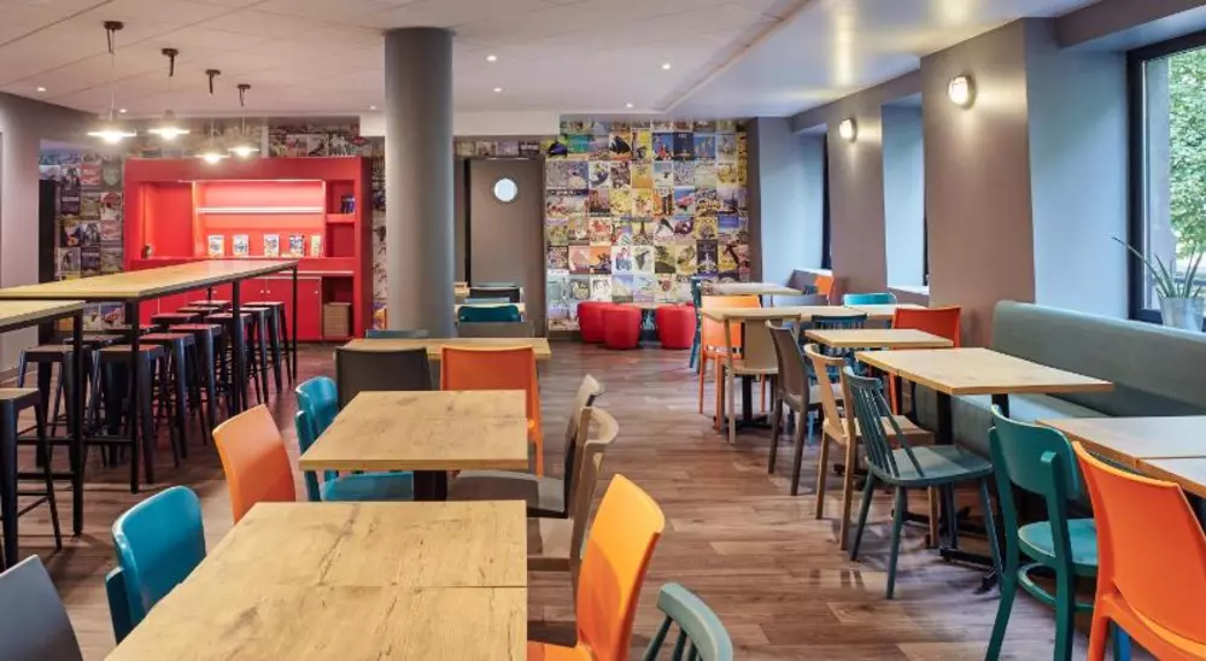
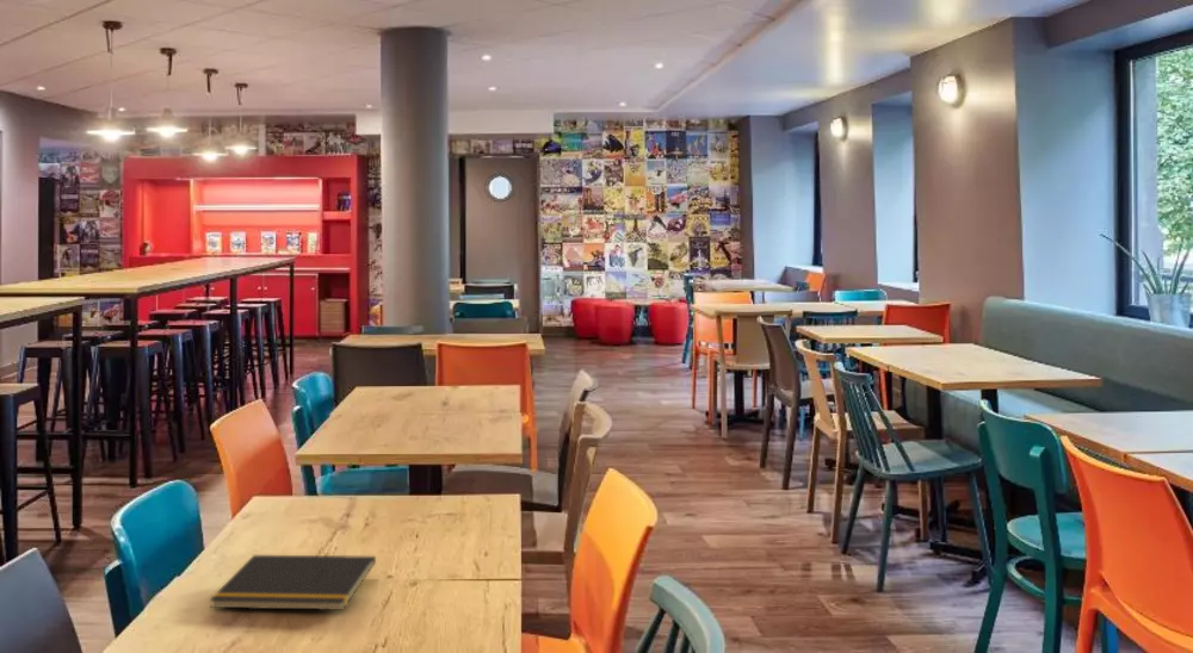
+ notepad (296, 580)
